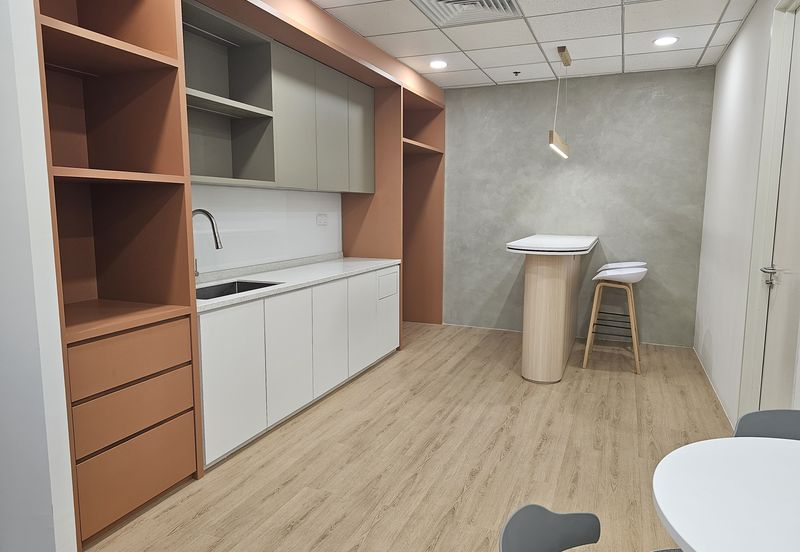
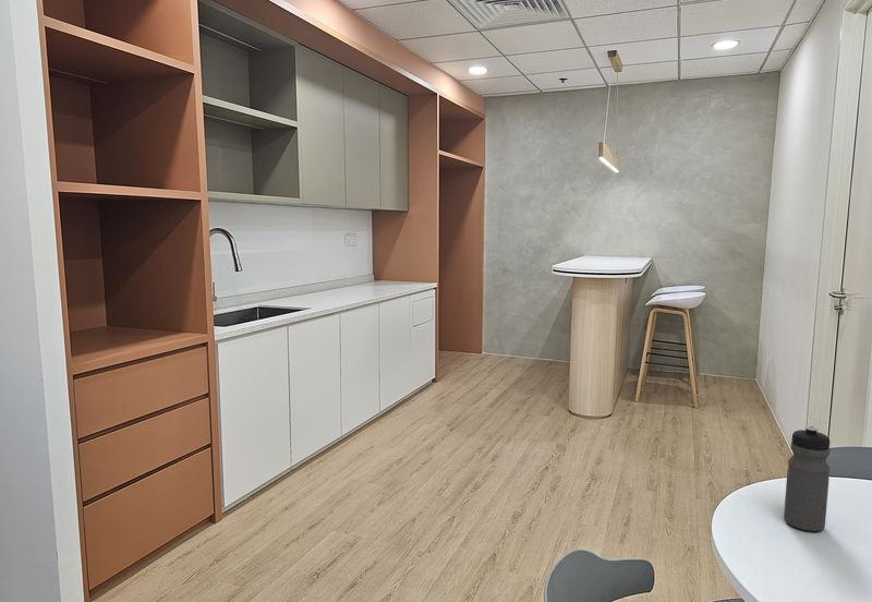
+ water bottle (808, 475)
